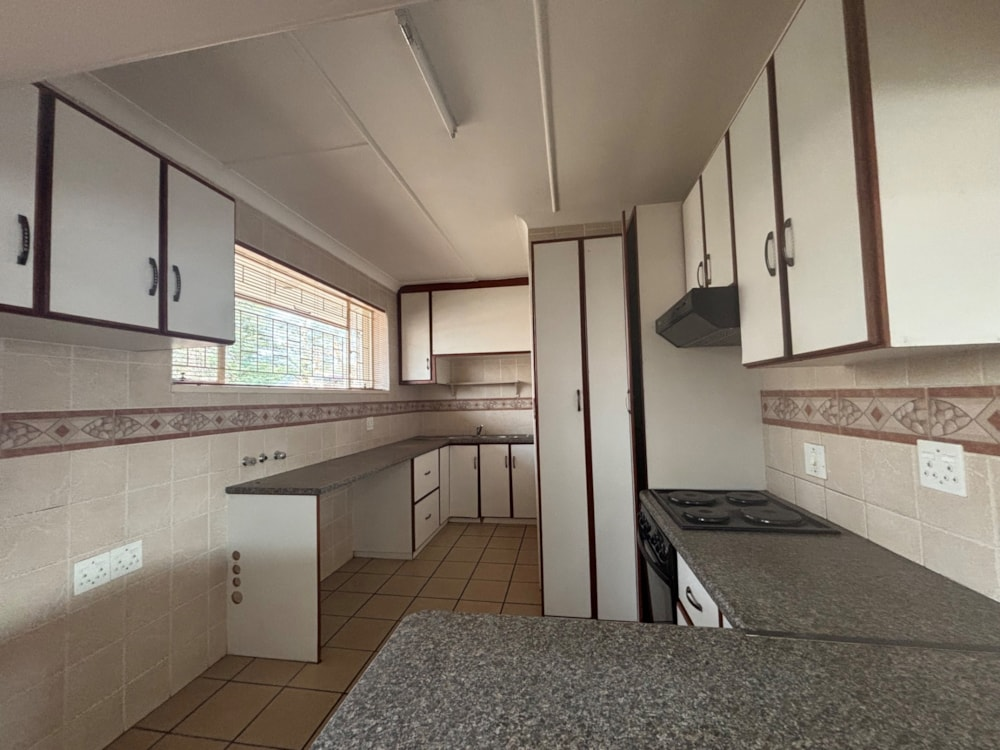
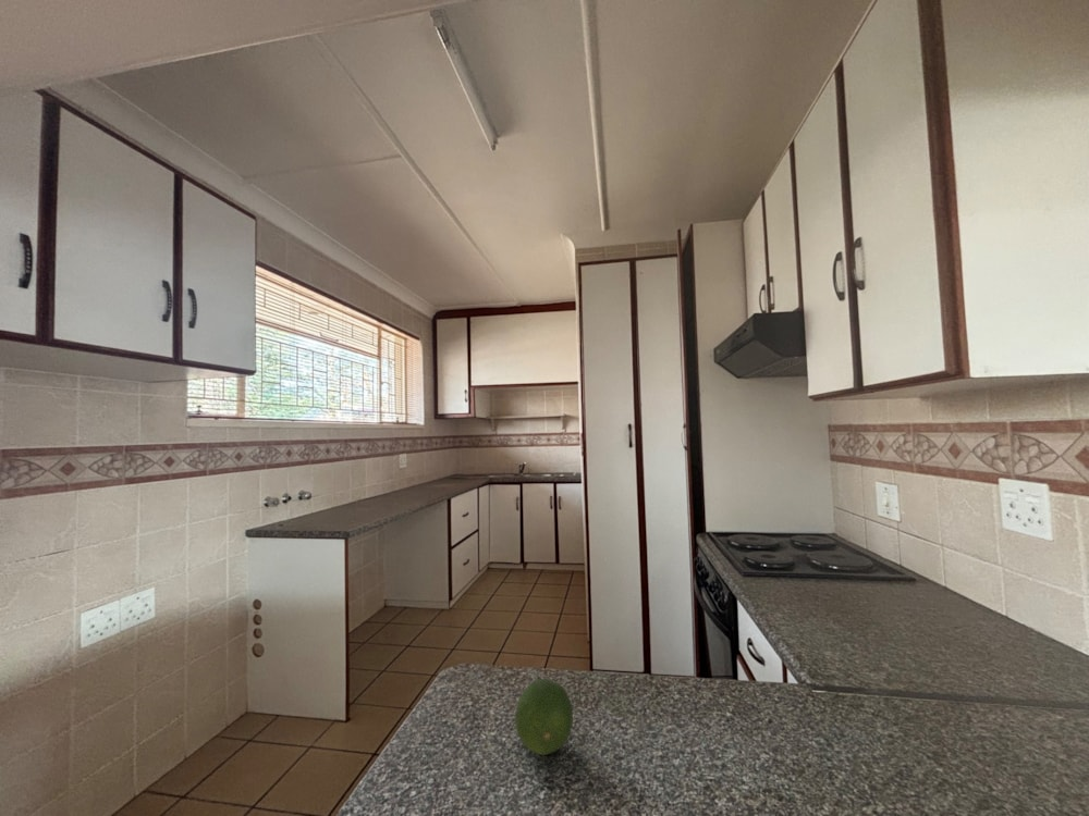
+ fruit (543, 715)
